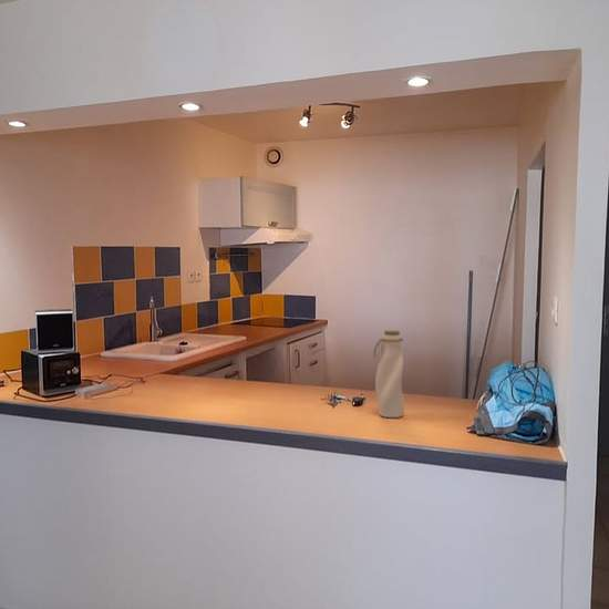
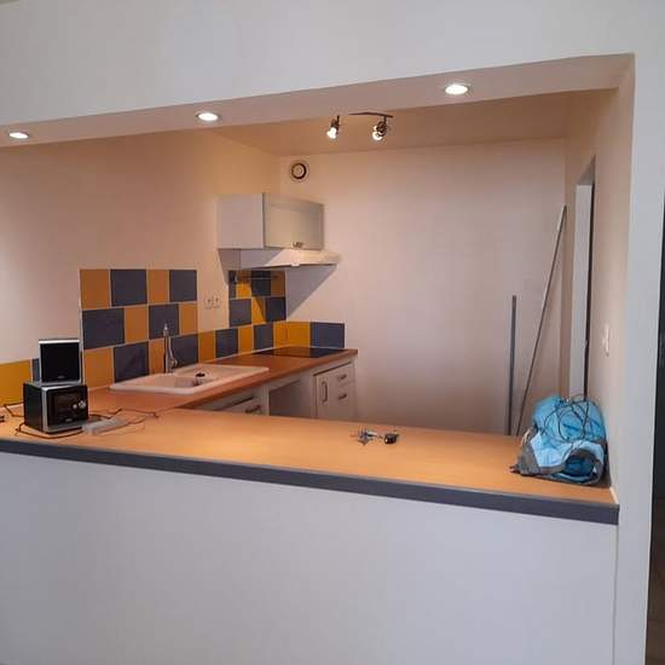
- water bottle (389, 372)
